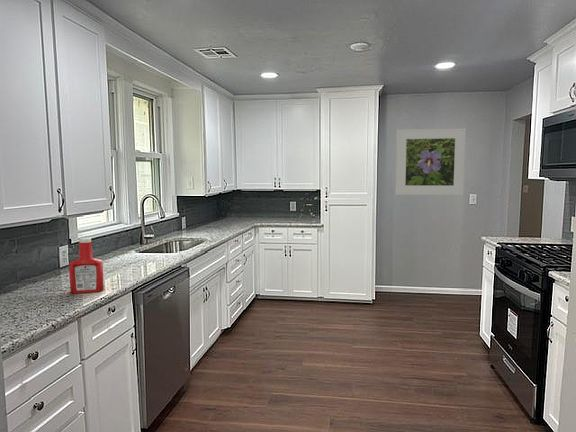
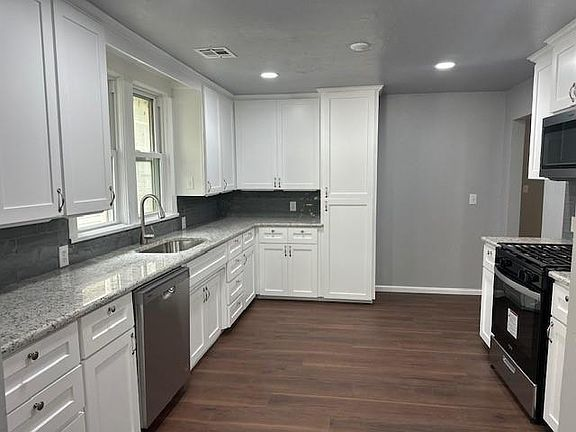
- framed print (429, 162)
- soap bottle (86, 264)
